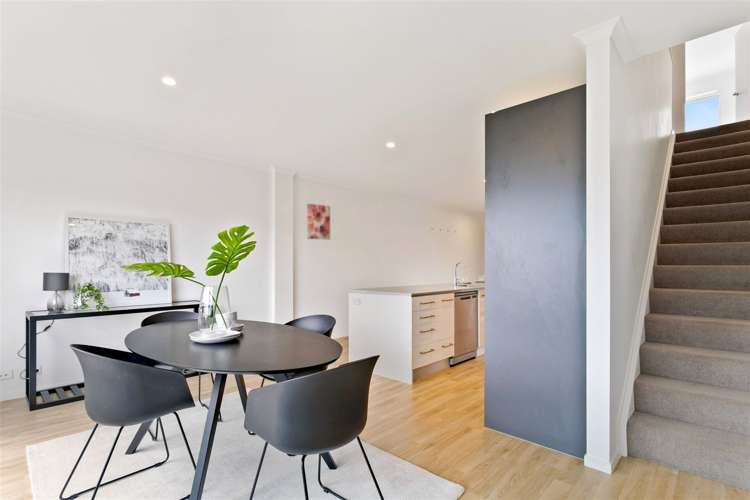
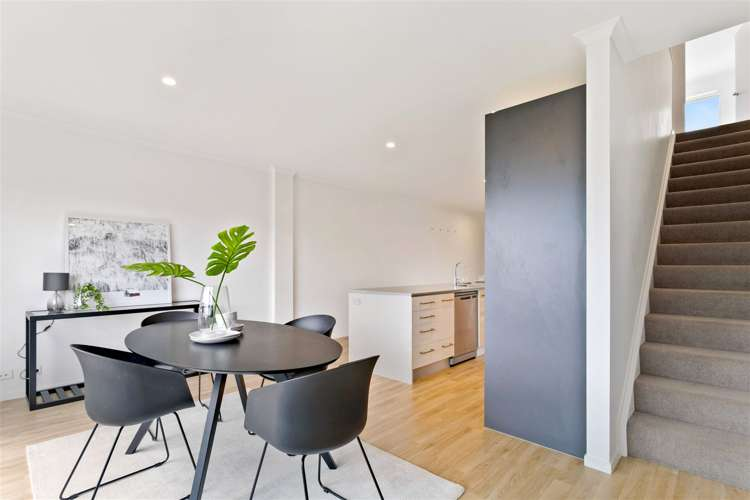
- wall art (318, 222)
